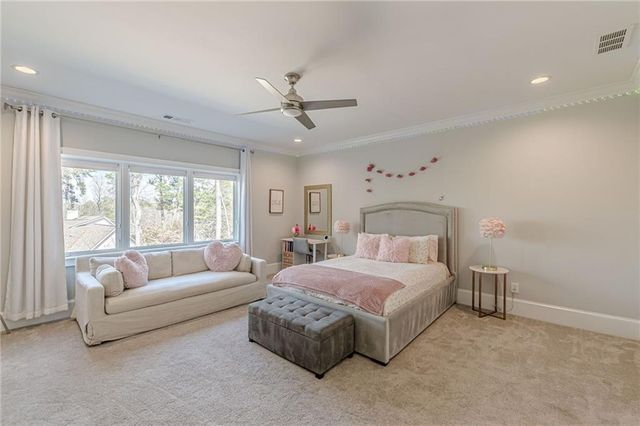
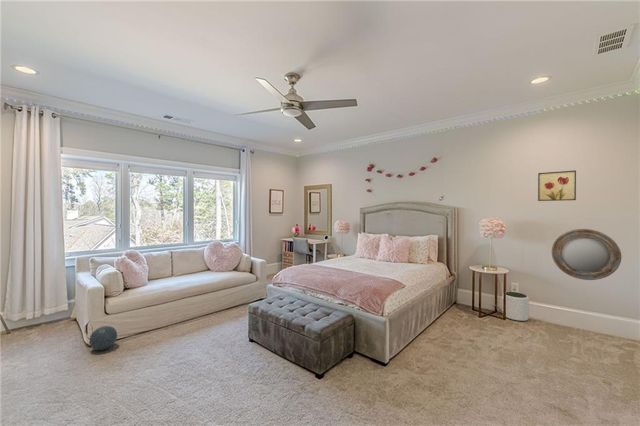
+ plant pot (515, 306)
+ home mirror (584, 254)
+ wall art (556, 186)
+ ball (103, 337)
